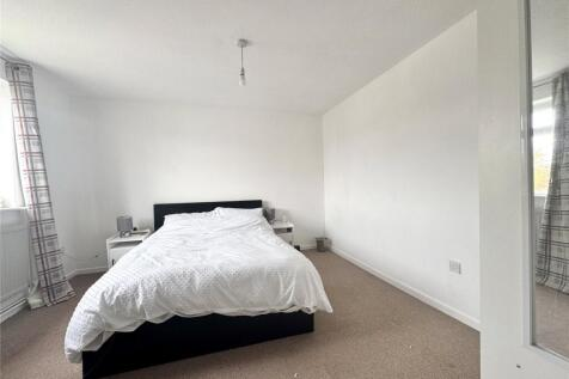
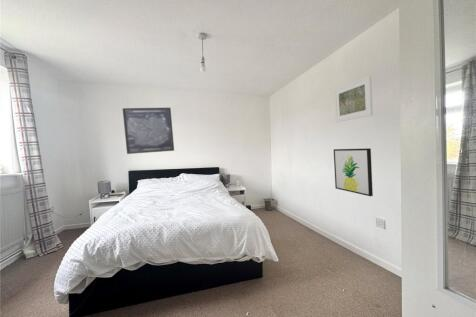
+ wall art (149, 130)
+ wall art (351, 170)
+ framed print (351, 101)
